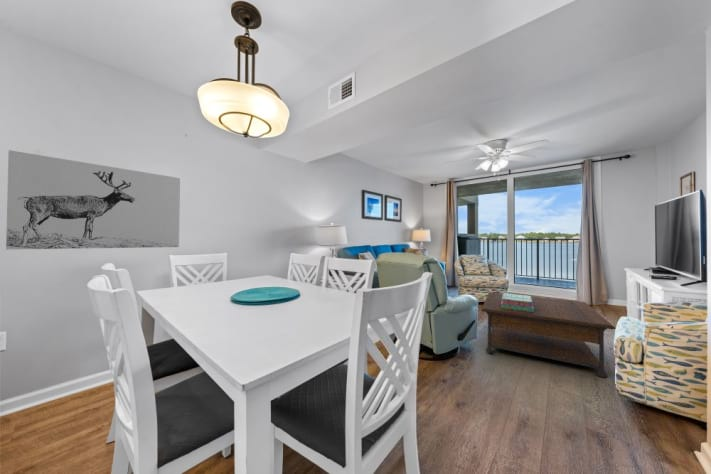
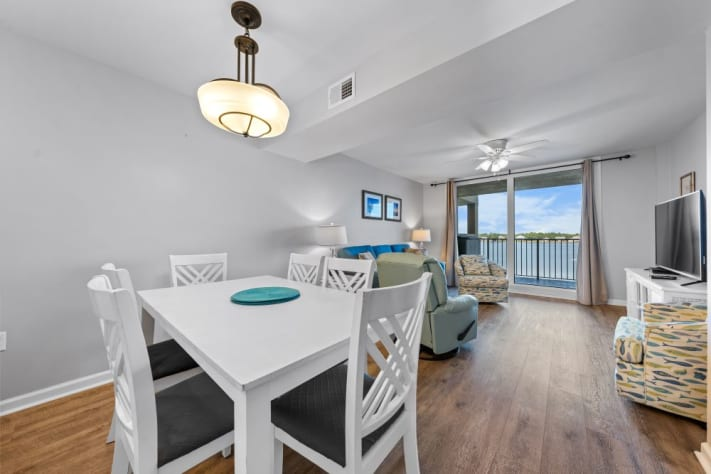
- wall art (108, 207)
- stack of books (516, 301)
- coffee table (536, 325)
